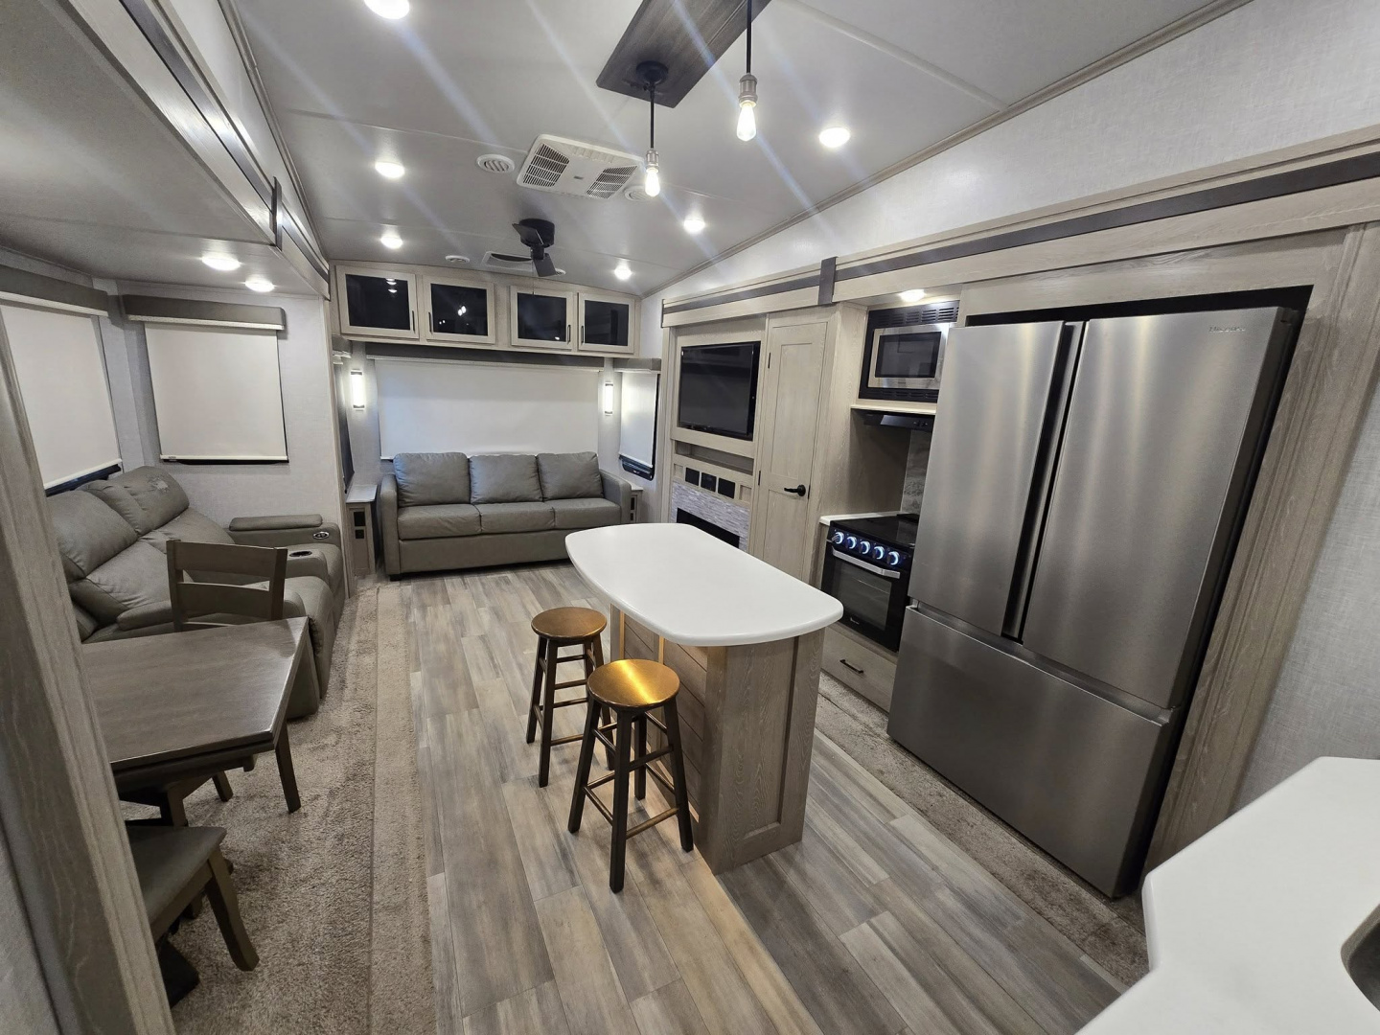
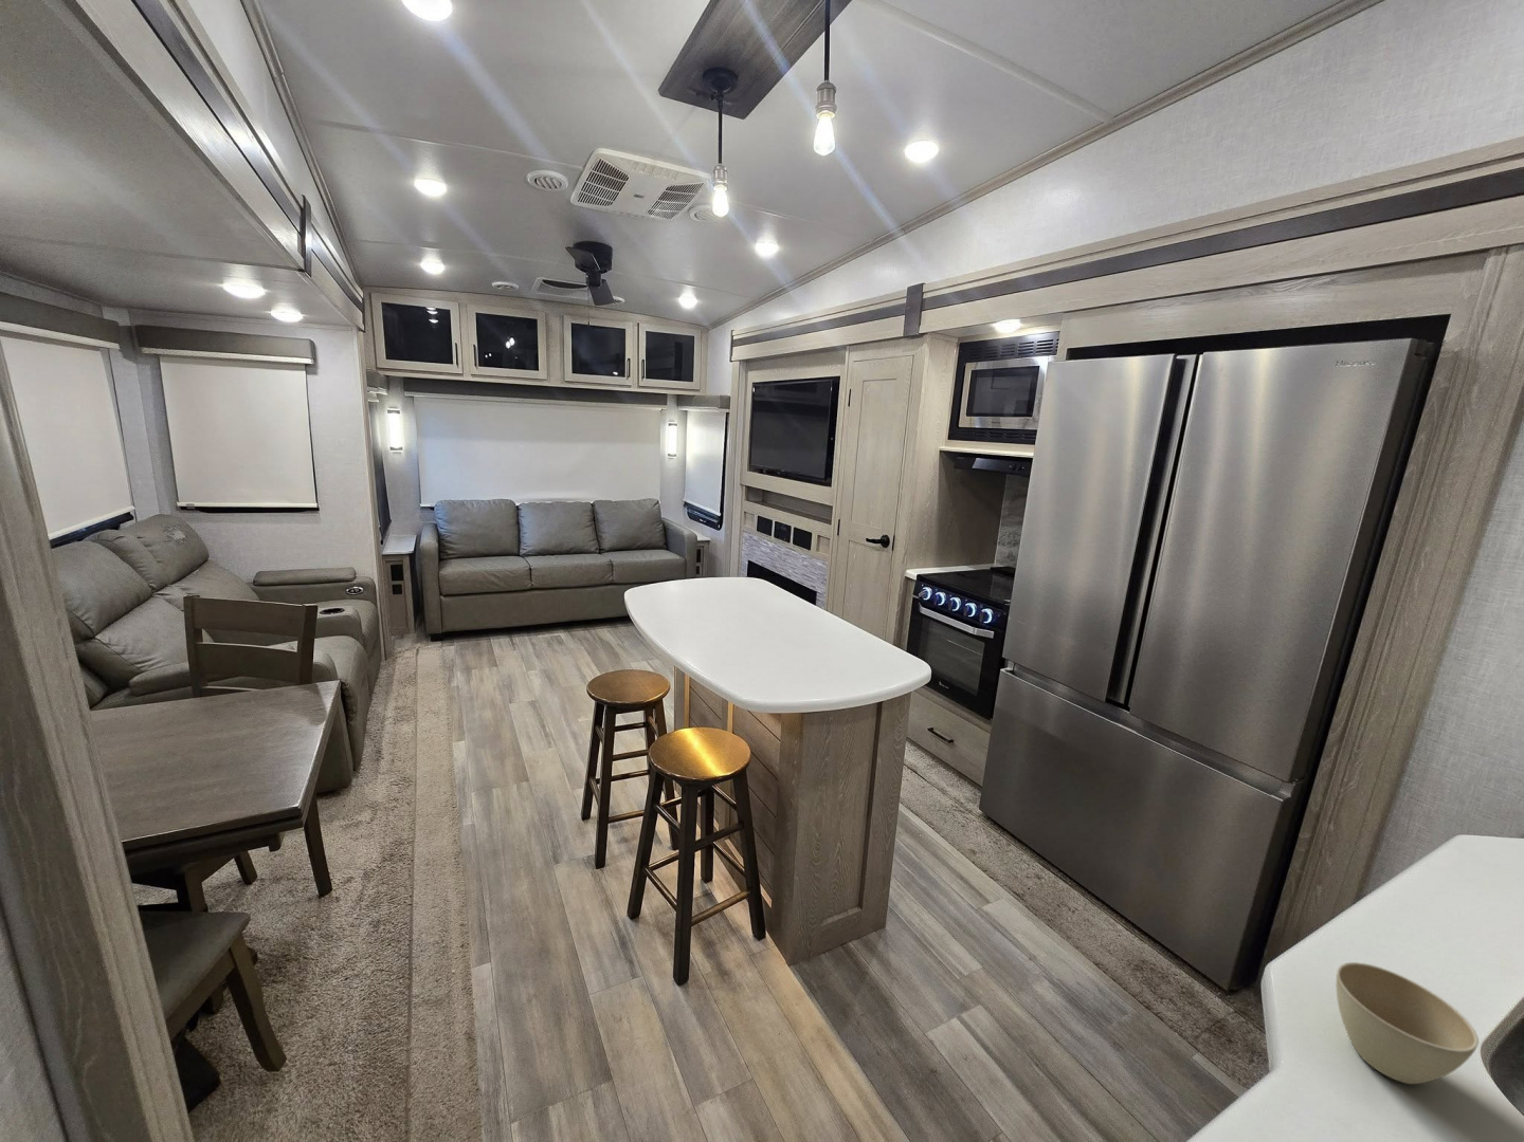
+ flower pot (1394, 1030)
